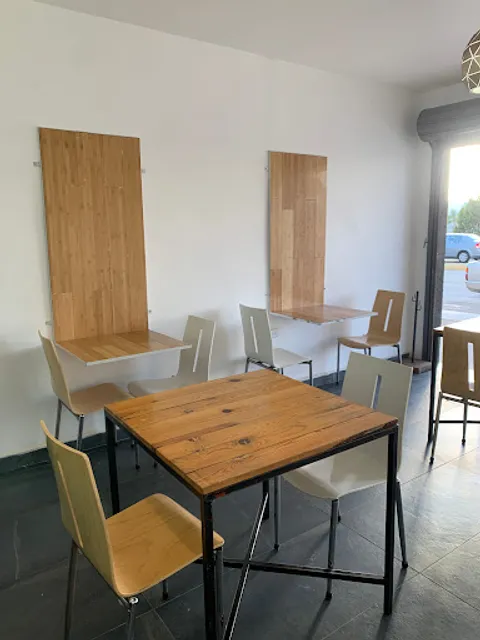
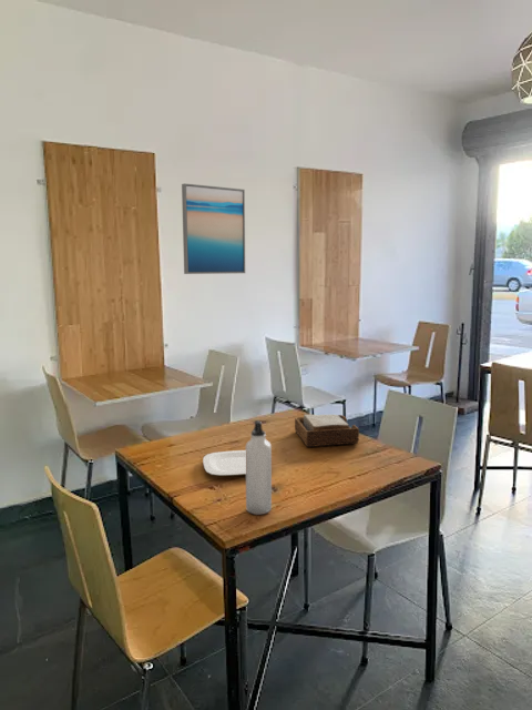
+ plate (236, 464)
+ water bottle (258, 466)
+ wall art (215, 231)
+ napkin holder (325, 427)
